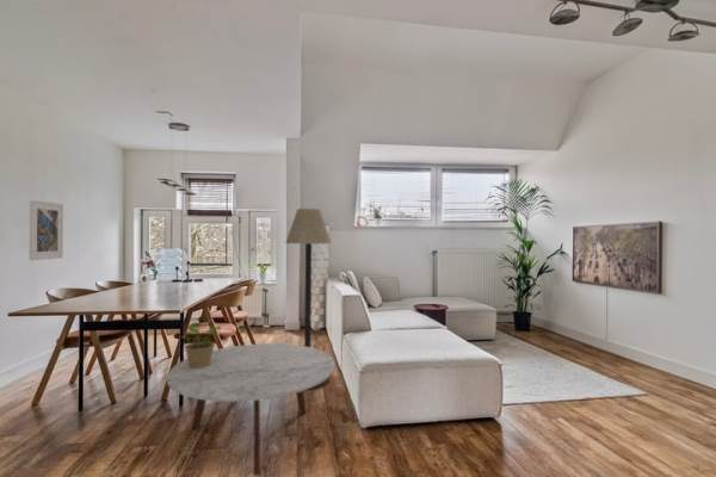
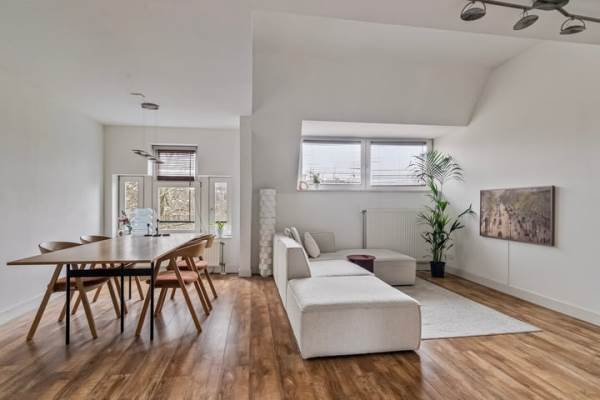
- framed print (47, 230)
- coffee table (254, 399)
- floor lamp (308, 295)
- potted plant (198, 341)
